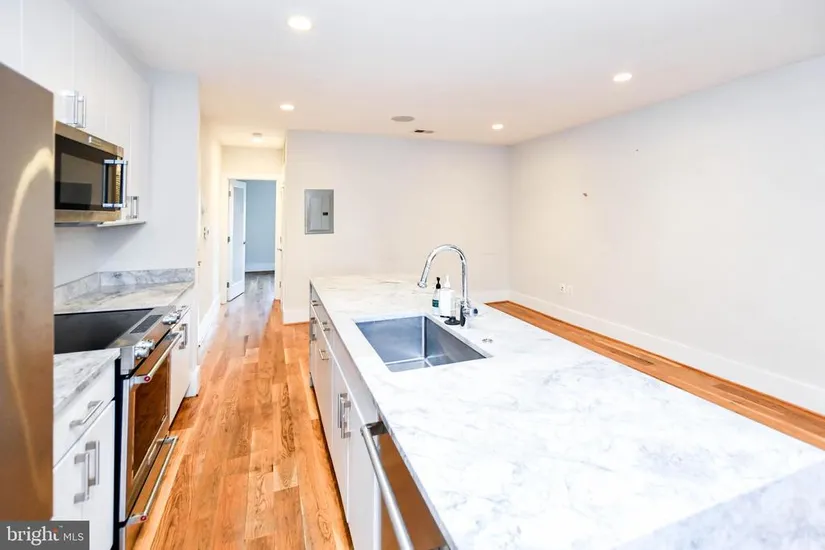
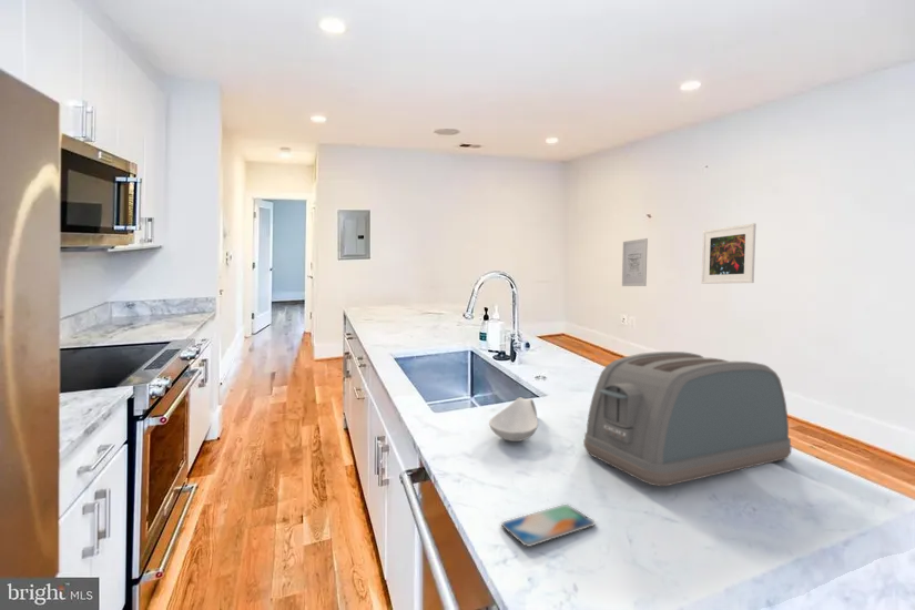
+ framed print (726, 255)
+ wall art (633, 263)
+ spoon rest (518, 417)
+ smartphone (548, 523)
+ toaster (684, 407)
